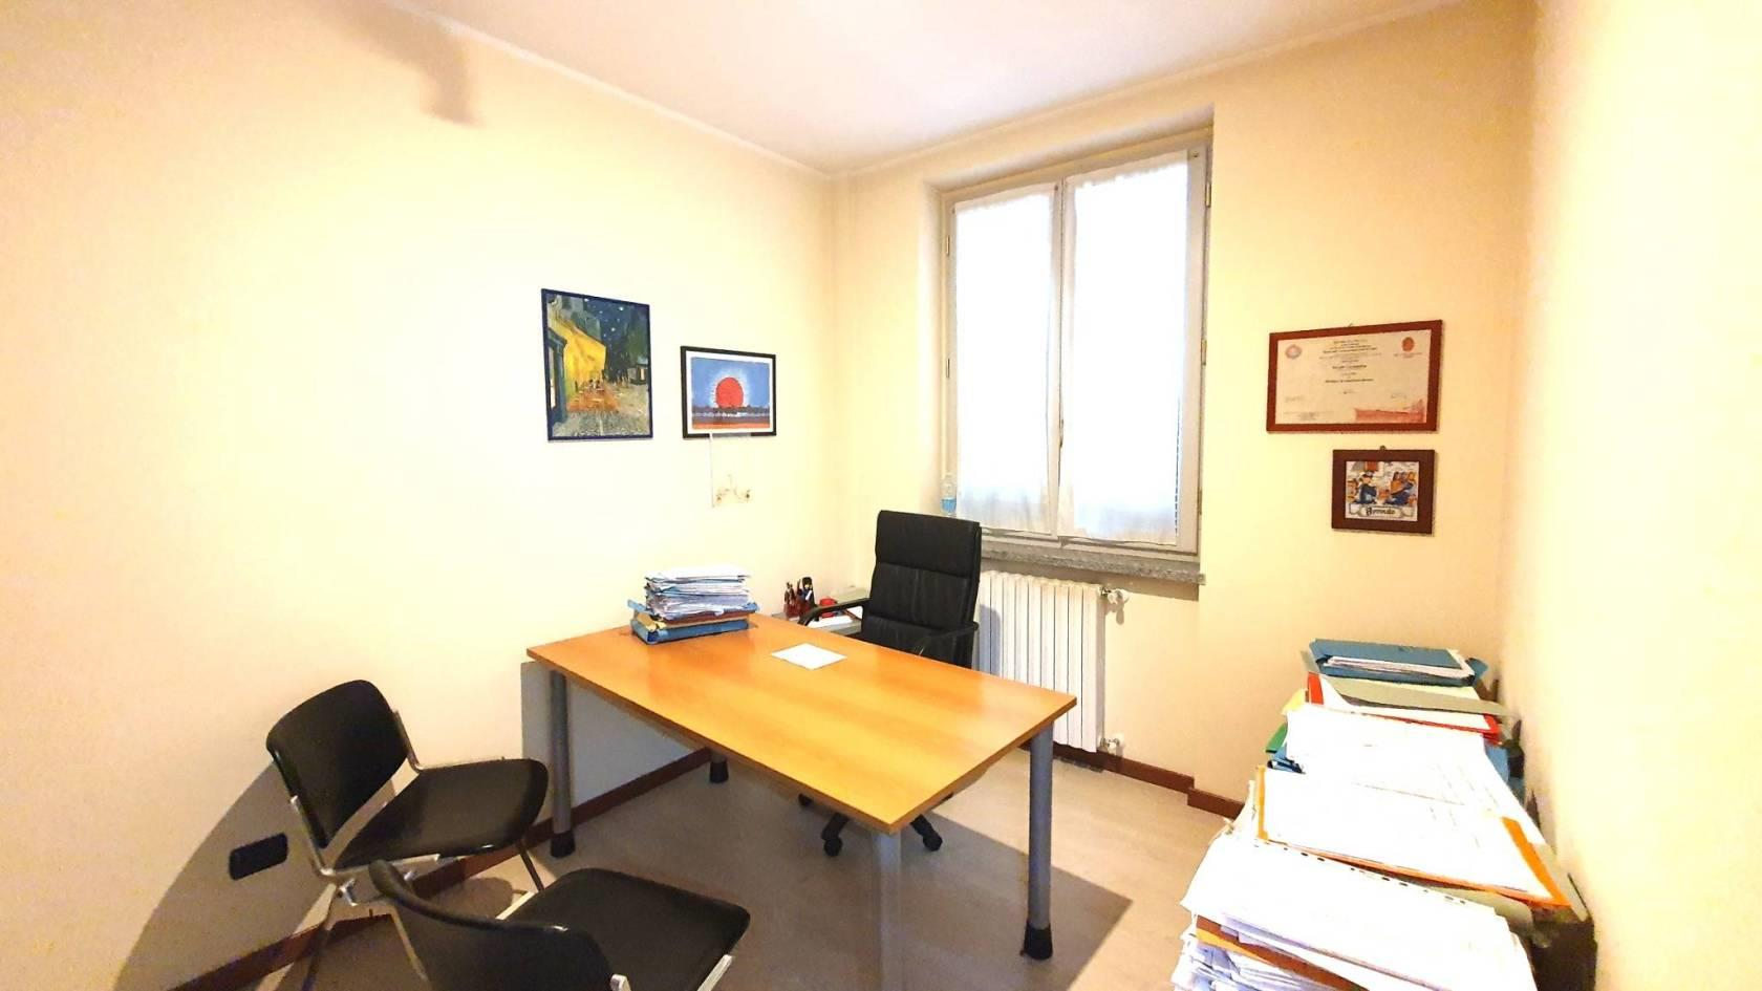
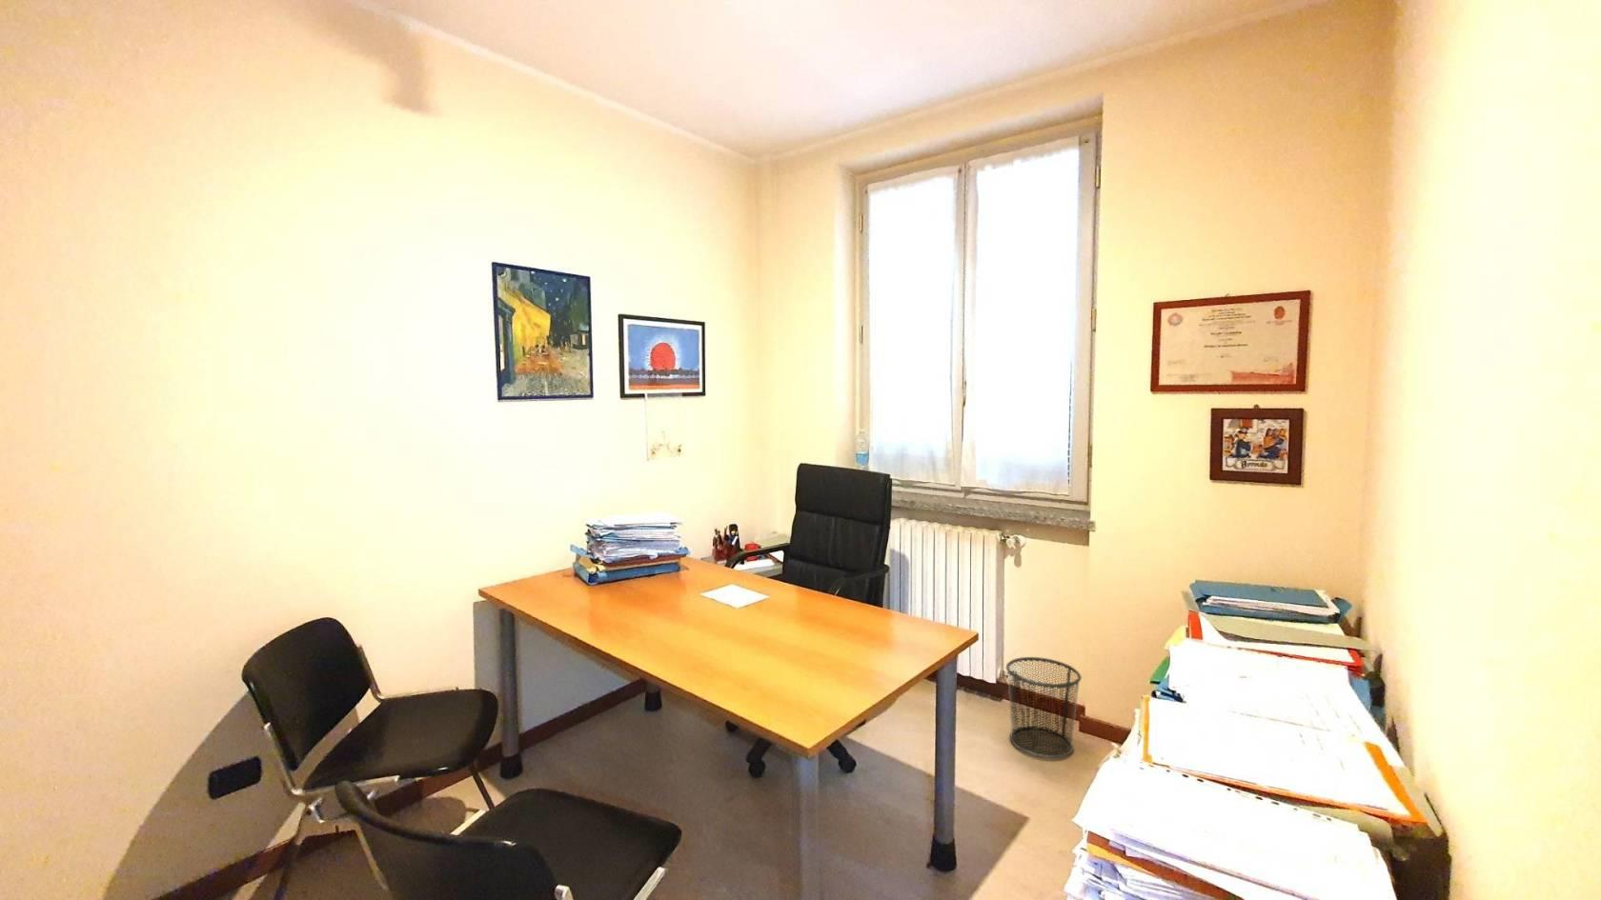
+ waste bin (1041, 705)
